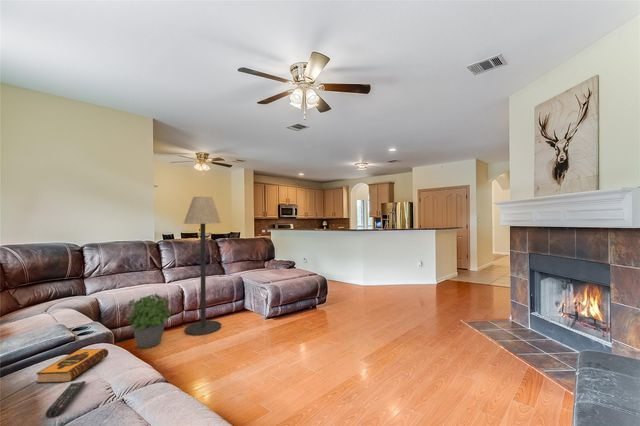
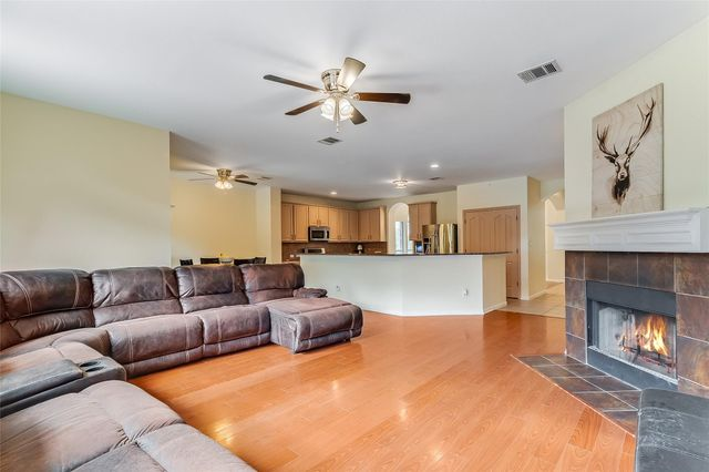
- potted plant (150, 319)
- hardback book (75, 364)
- remote control (67, 396)
- floor lamp (203, 262)
